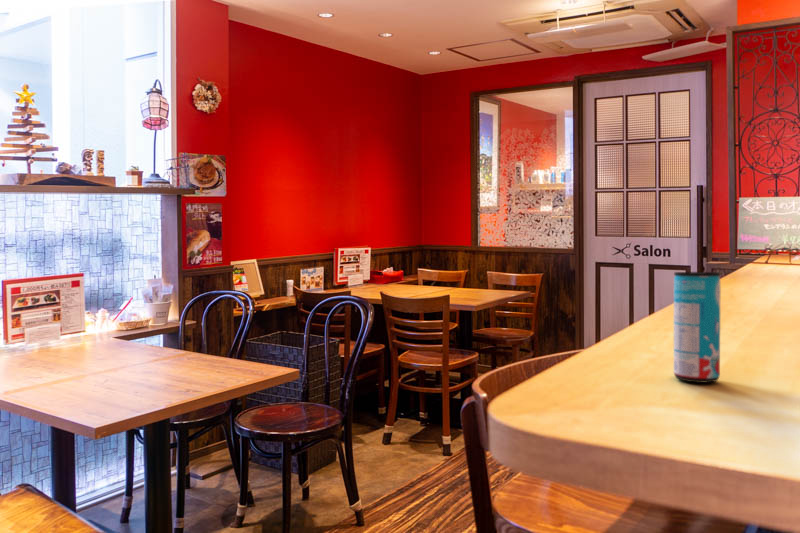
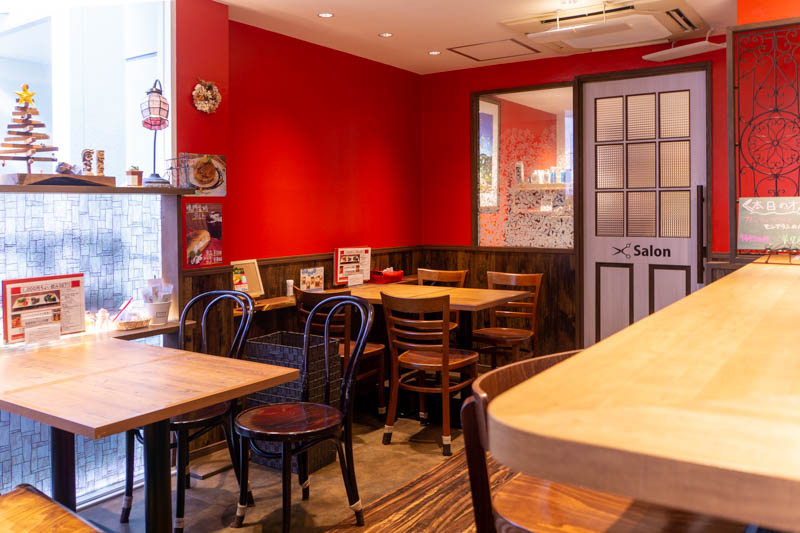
- beverage can (696, 326)
